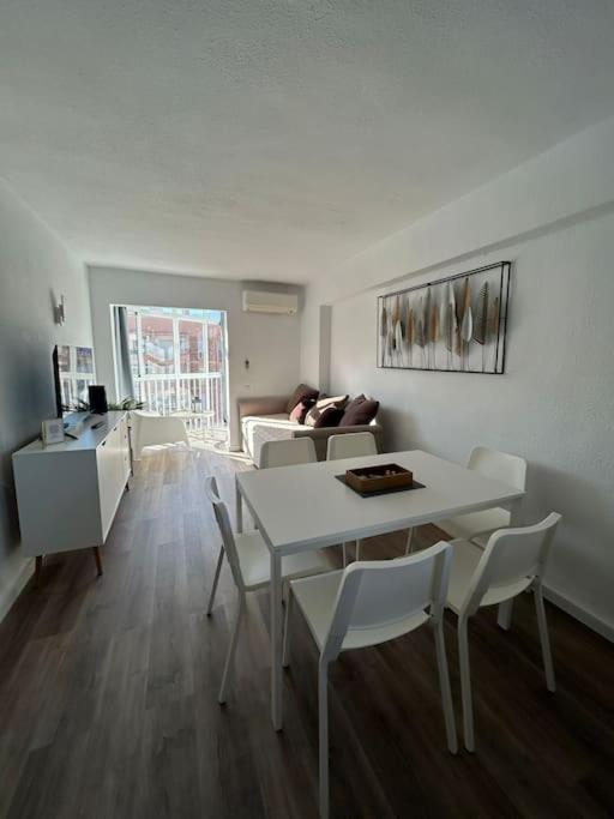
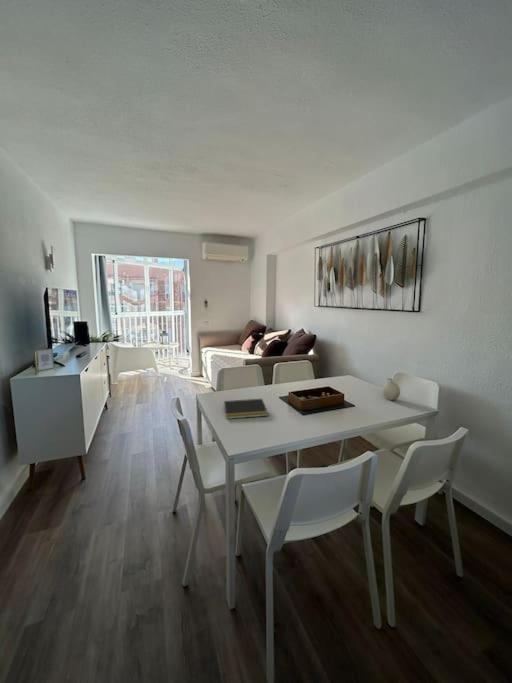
+ fruit (391, 388)
+ notepad (245, 408)
